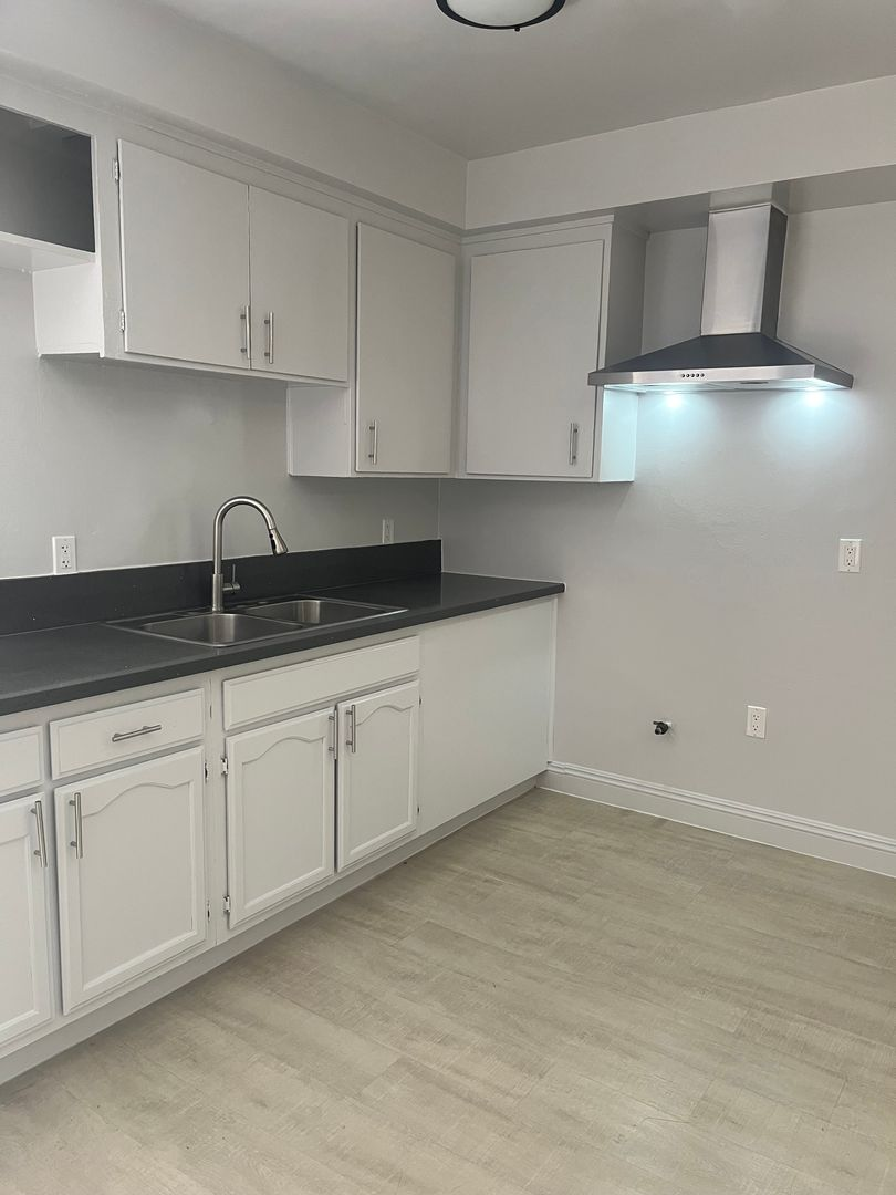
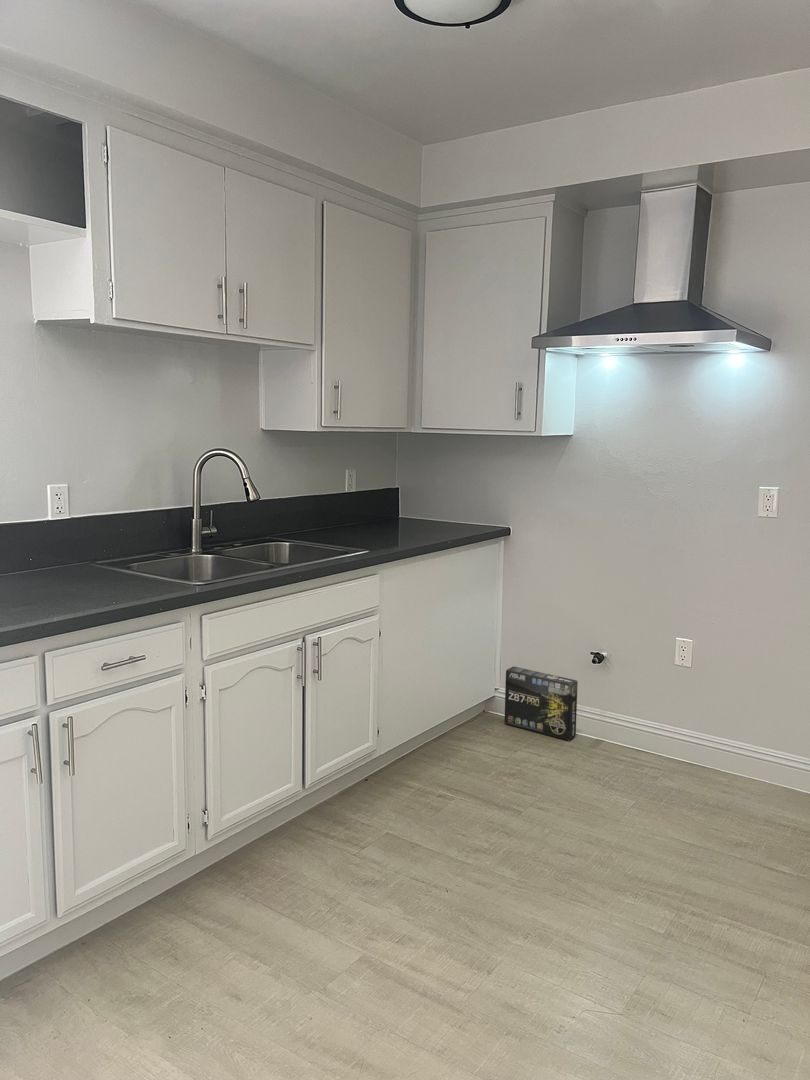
+ box (540, 702)
